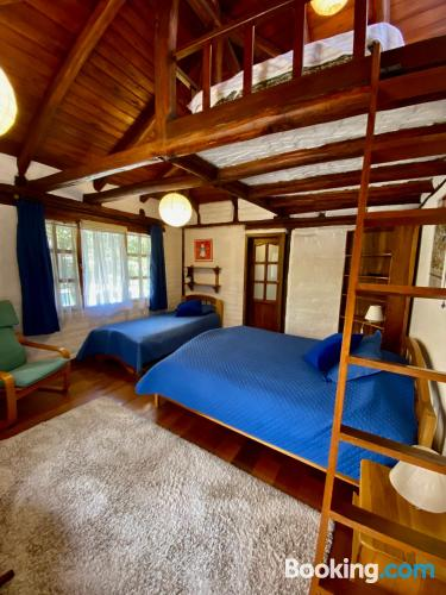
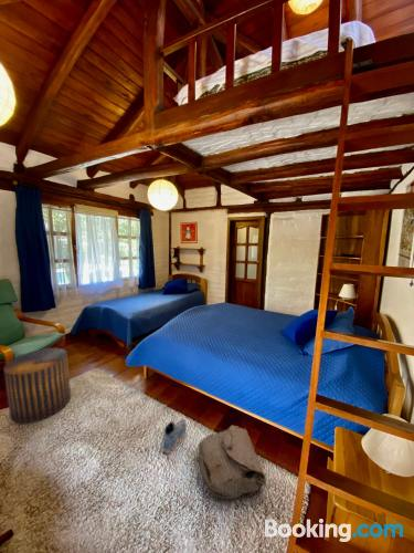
+ bag (227, 455)
+ stool (40, 382)
+ shoe (174, 428)
